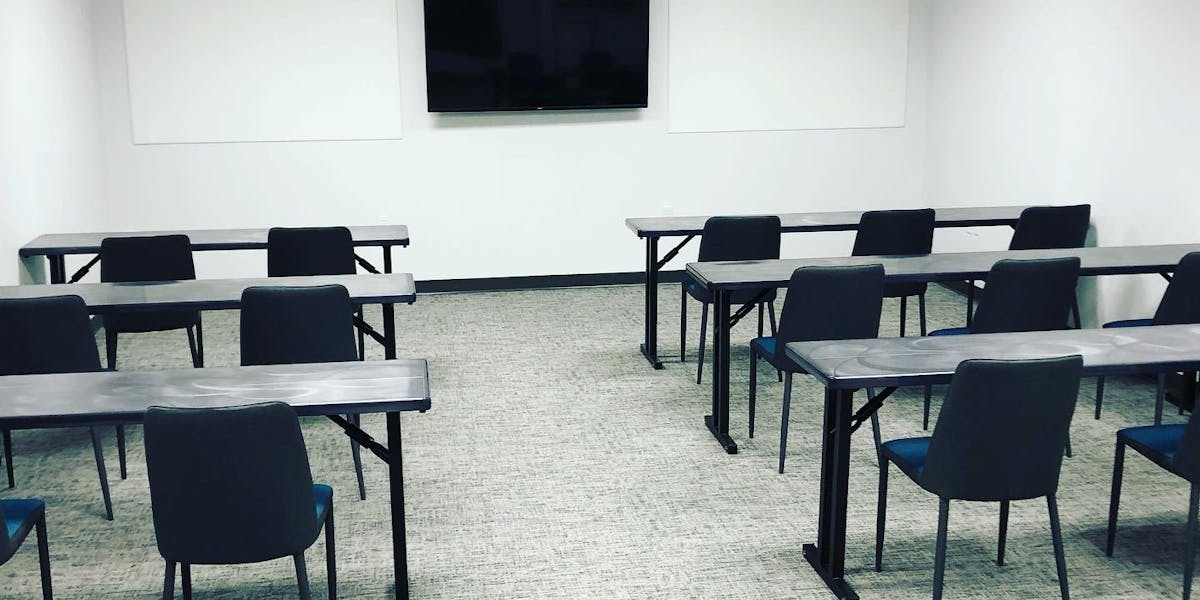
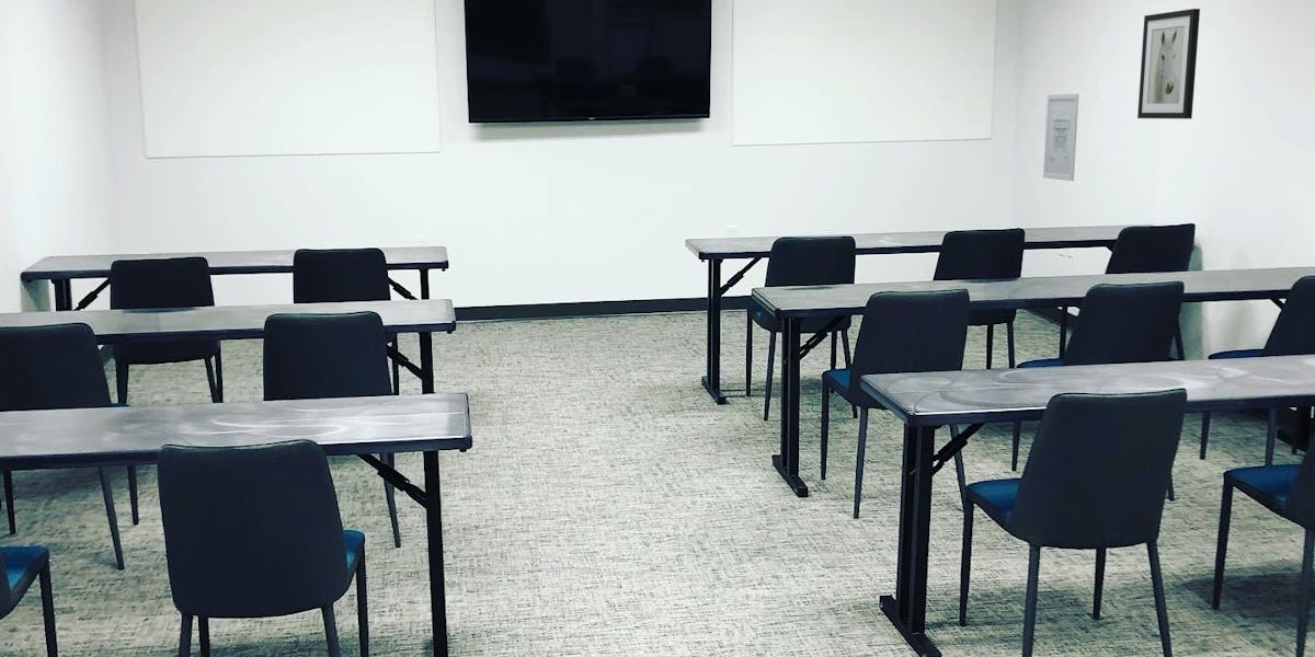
+ wall art (1060, 137)
+ wall art (1167, 66)
